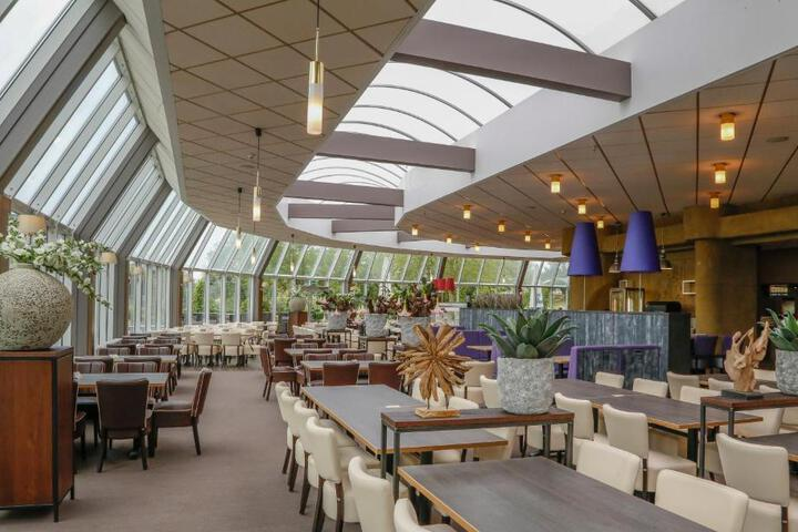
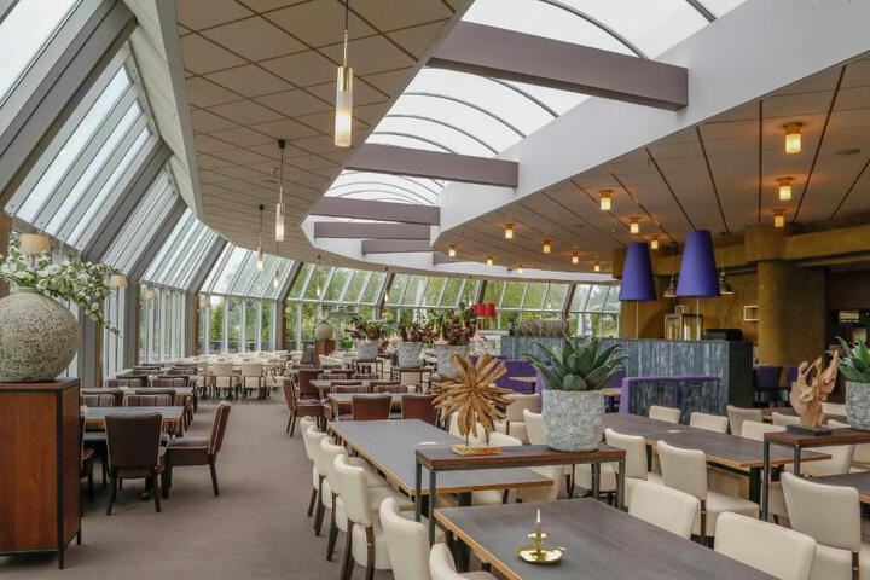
+ candle holder (541, 533)
